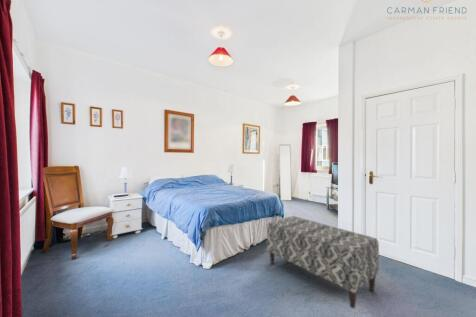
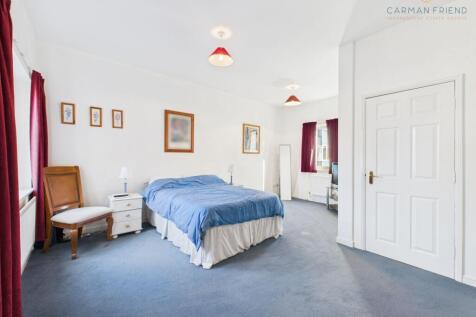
- bench (316, 252)
